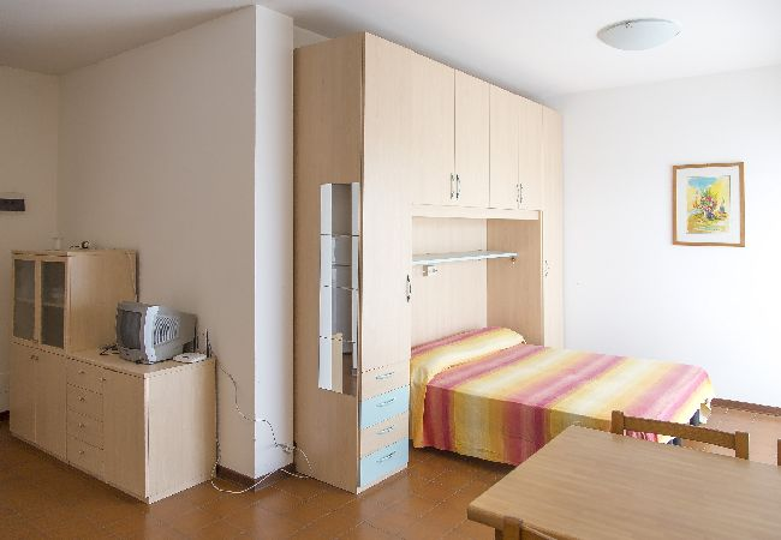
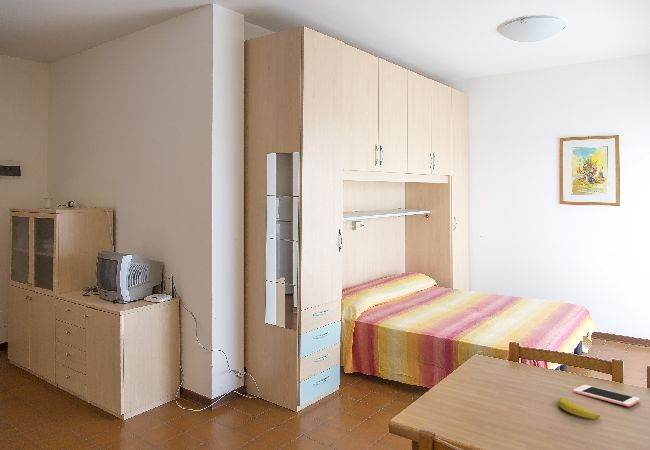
+ banana (575, 407)
+ cell phone (605, 395)
